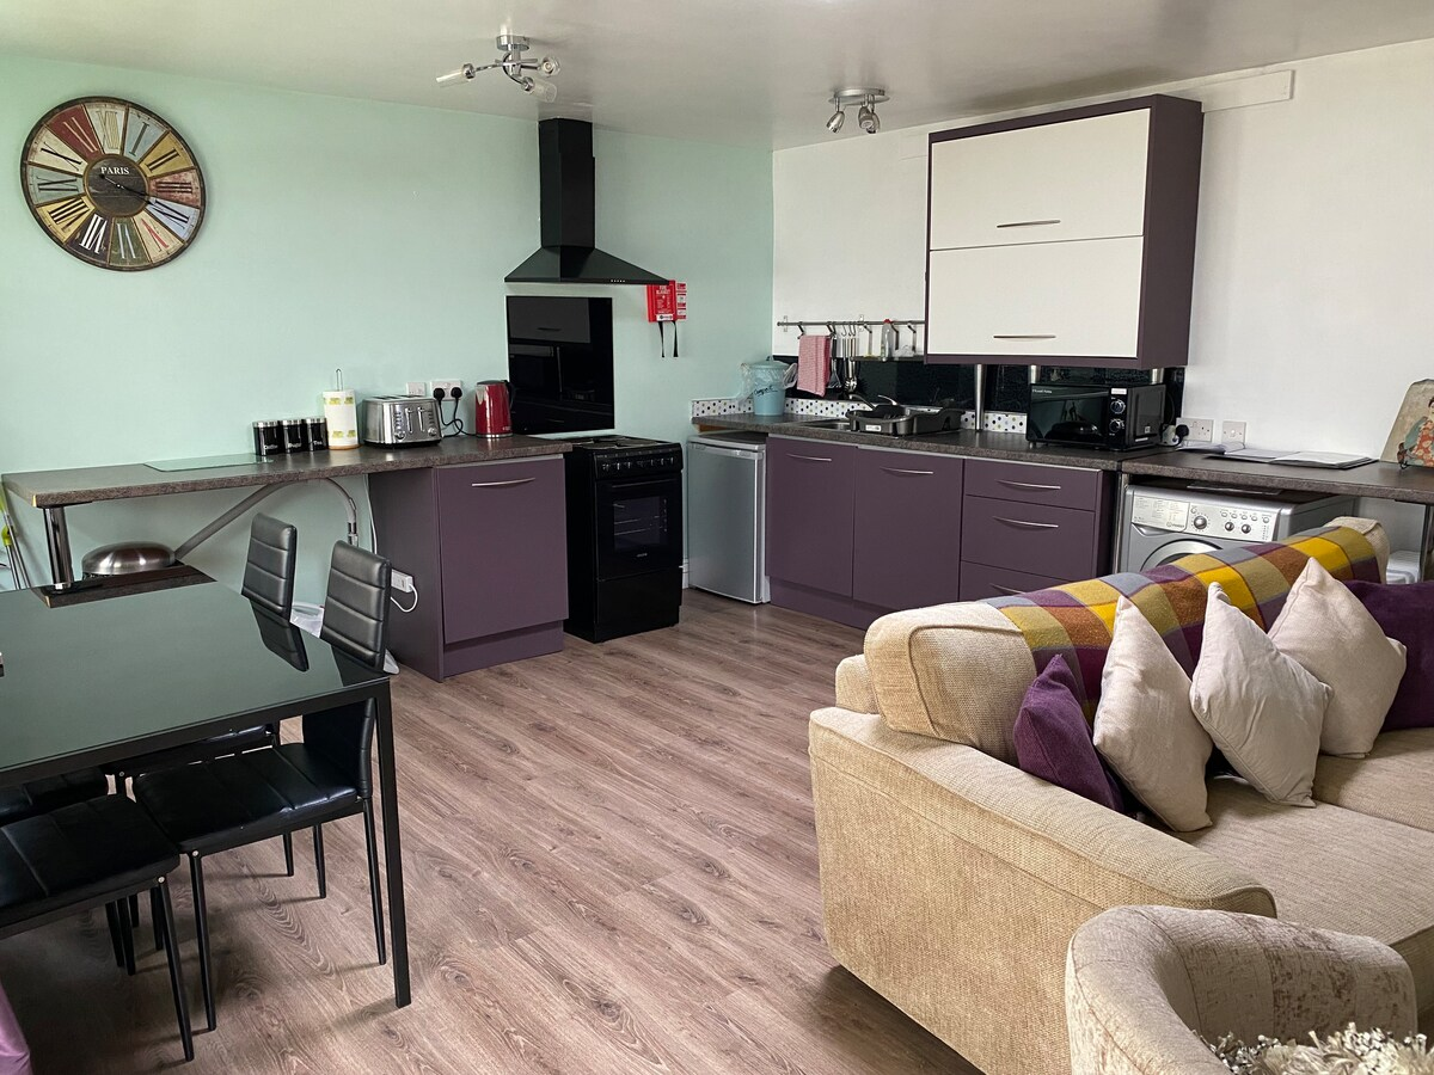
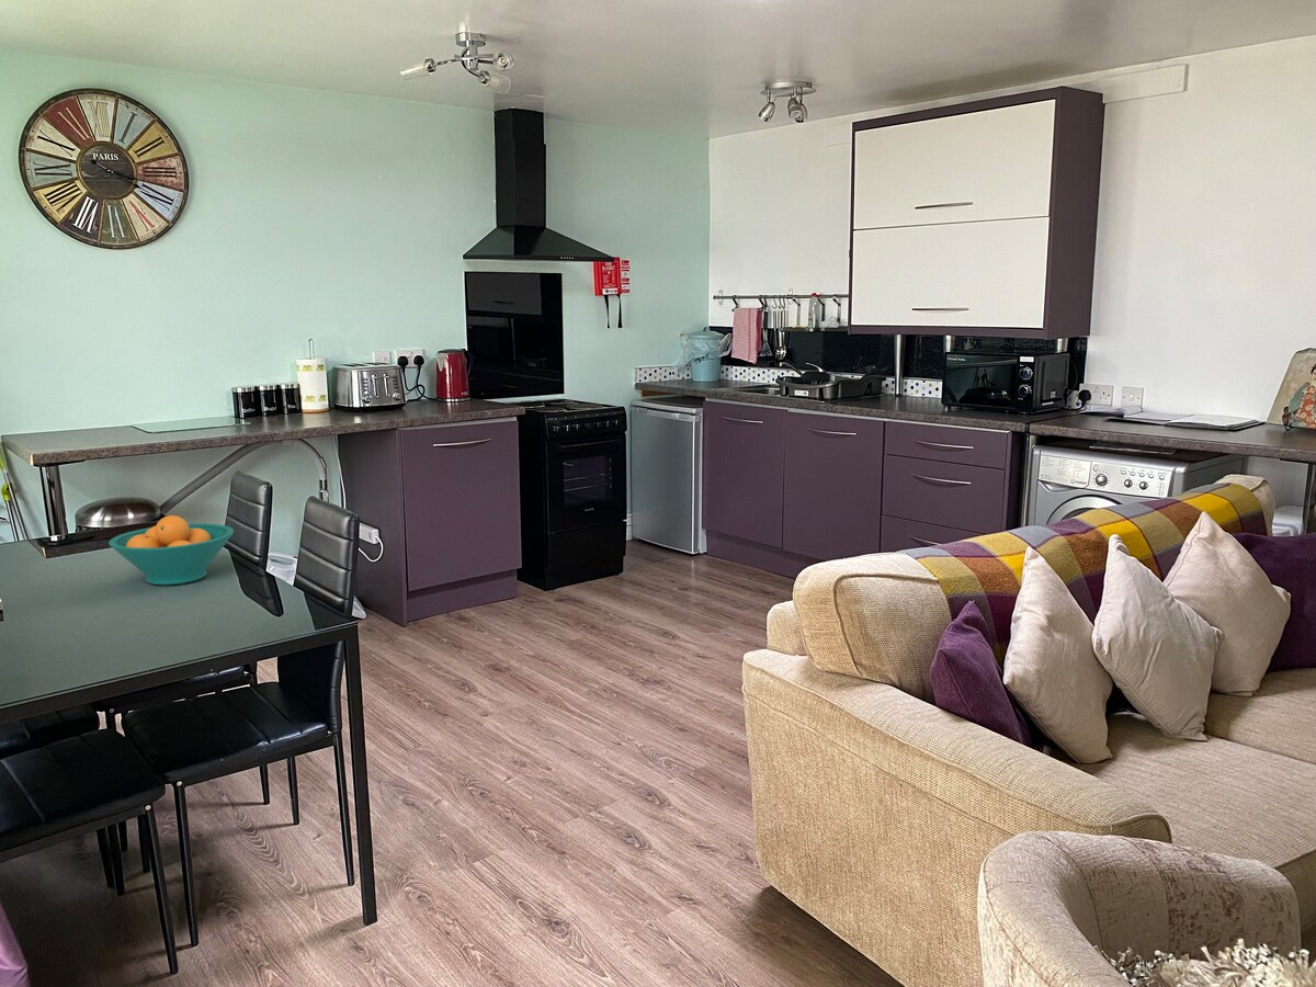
+ fruit bowl (173, 547)
